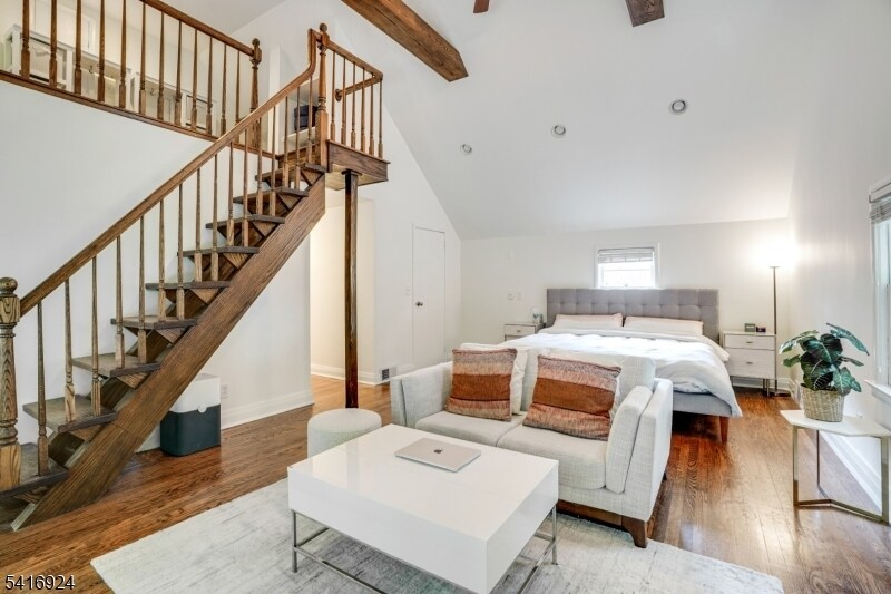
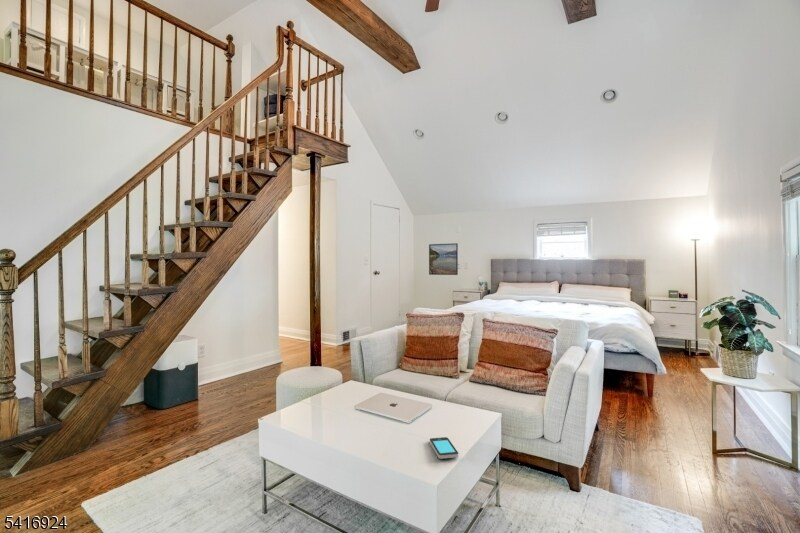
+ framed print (443, 259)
+ smartphone (443, 447)
